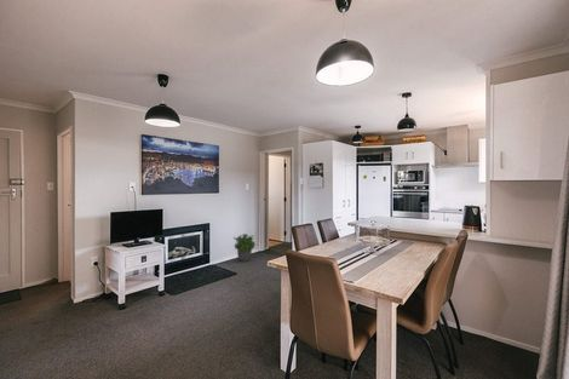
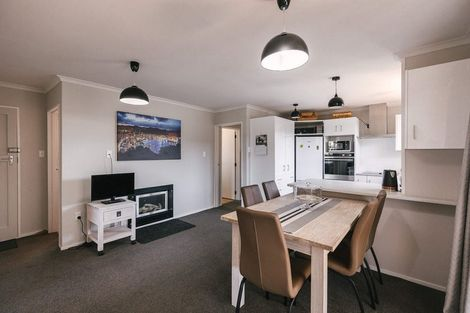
- potted plant (245, 246)
